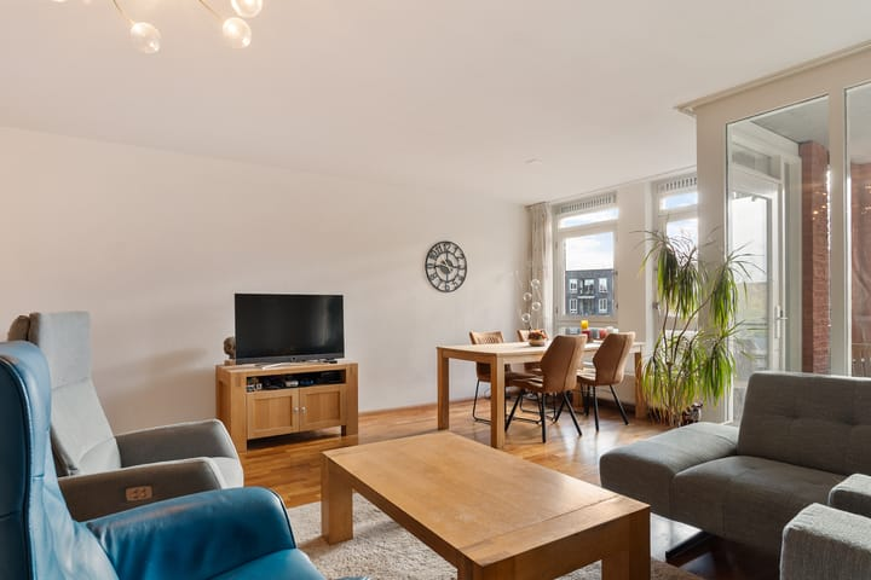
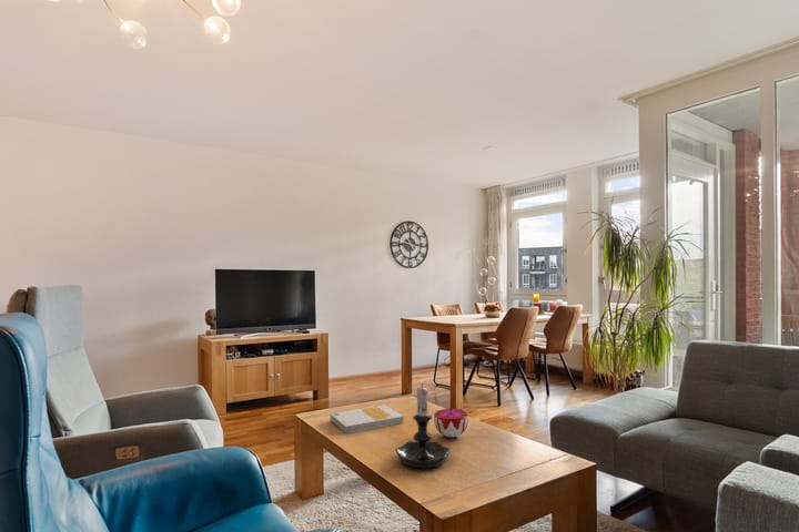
+ decorative bowl (451, 424)
+ candle holder (423, 421)
+ book (366, 418)
